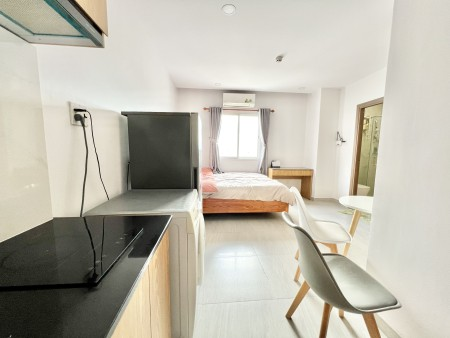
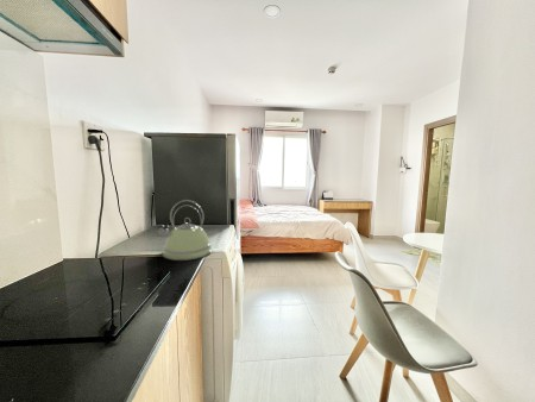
+ kettle (183, 226)
